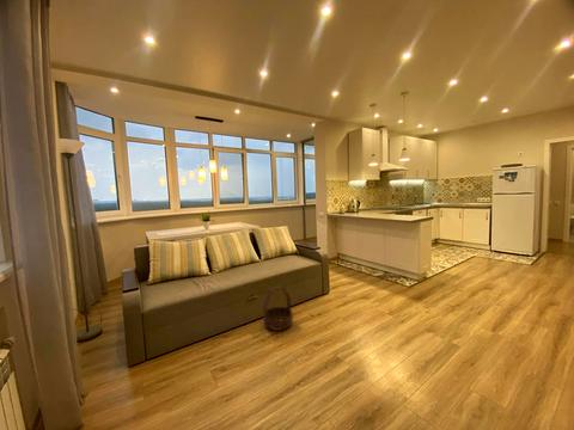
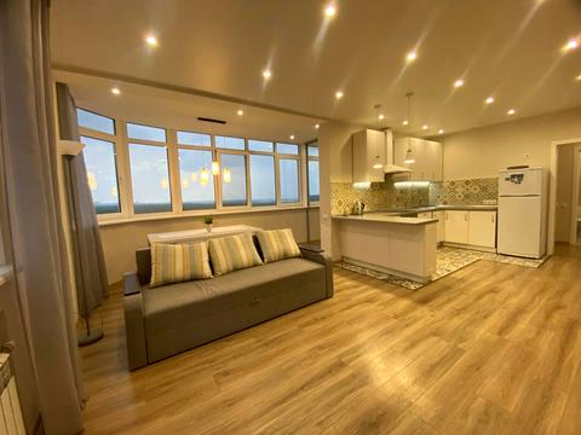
- basket (277, 307)
